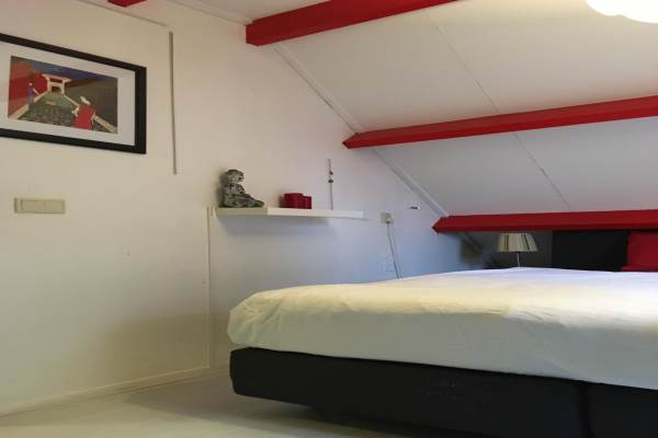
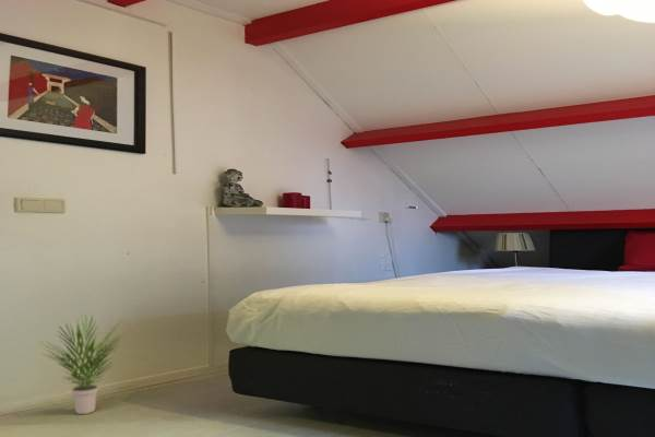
+ potted plant (84, 364)
